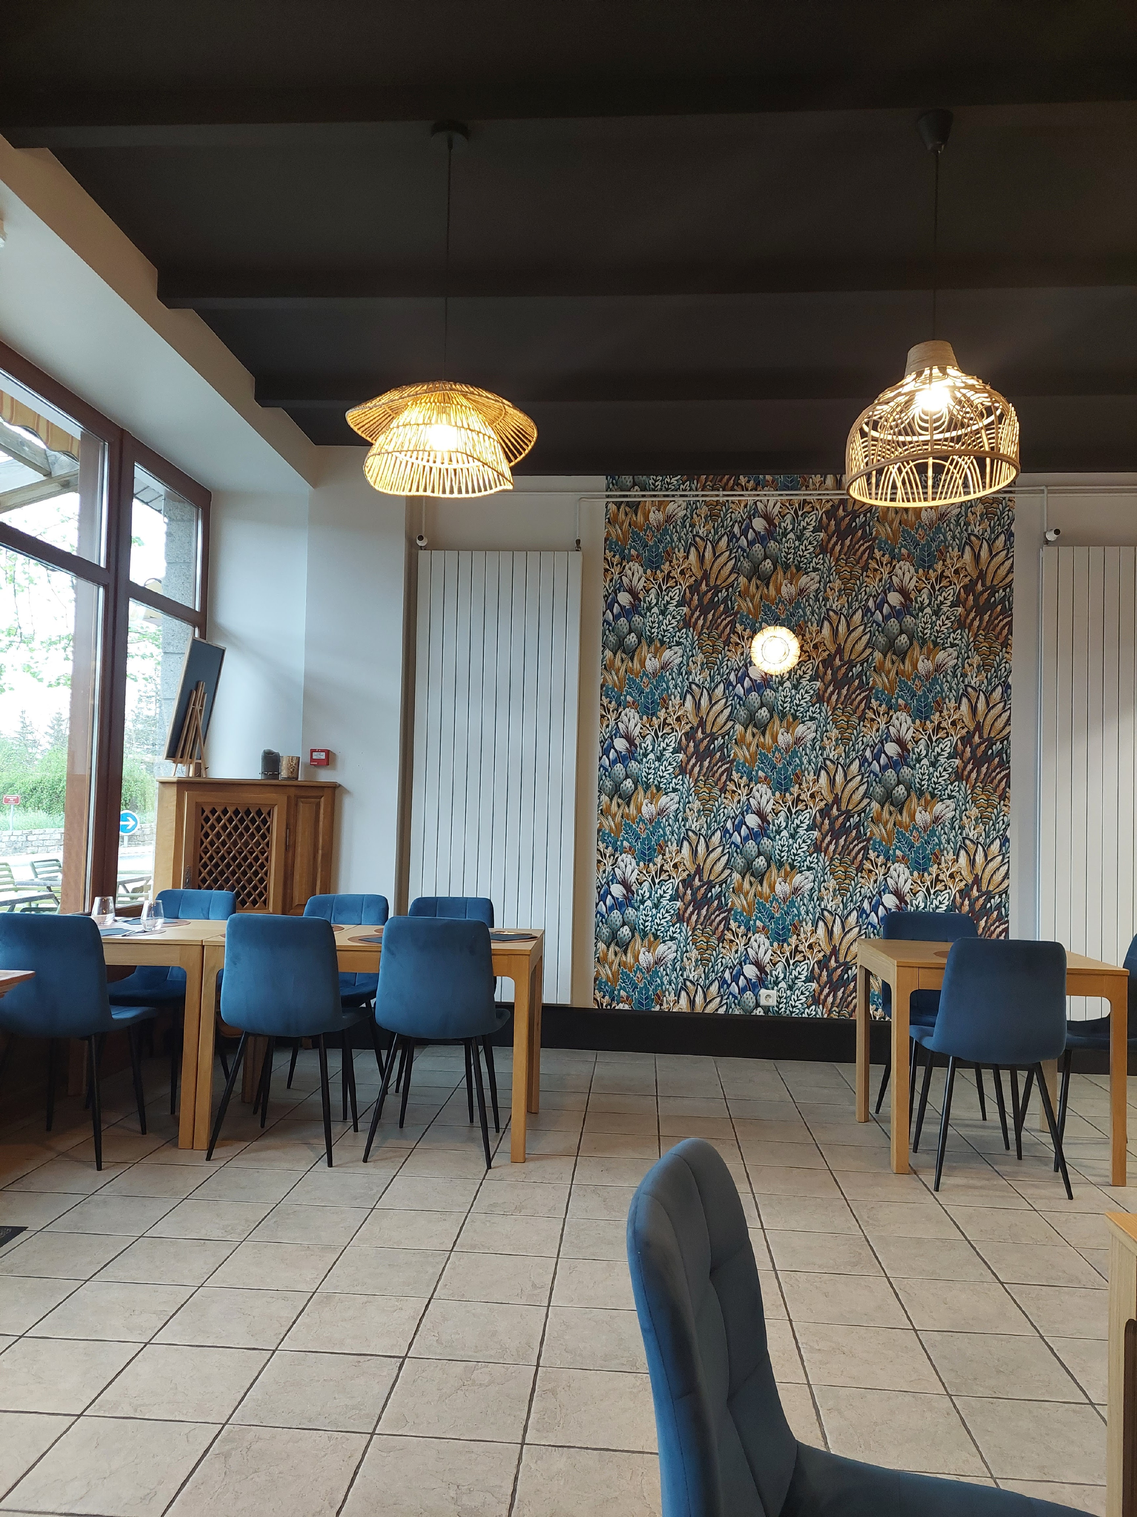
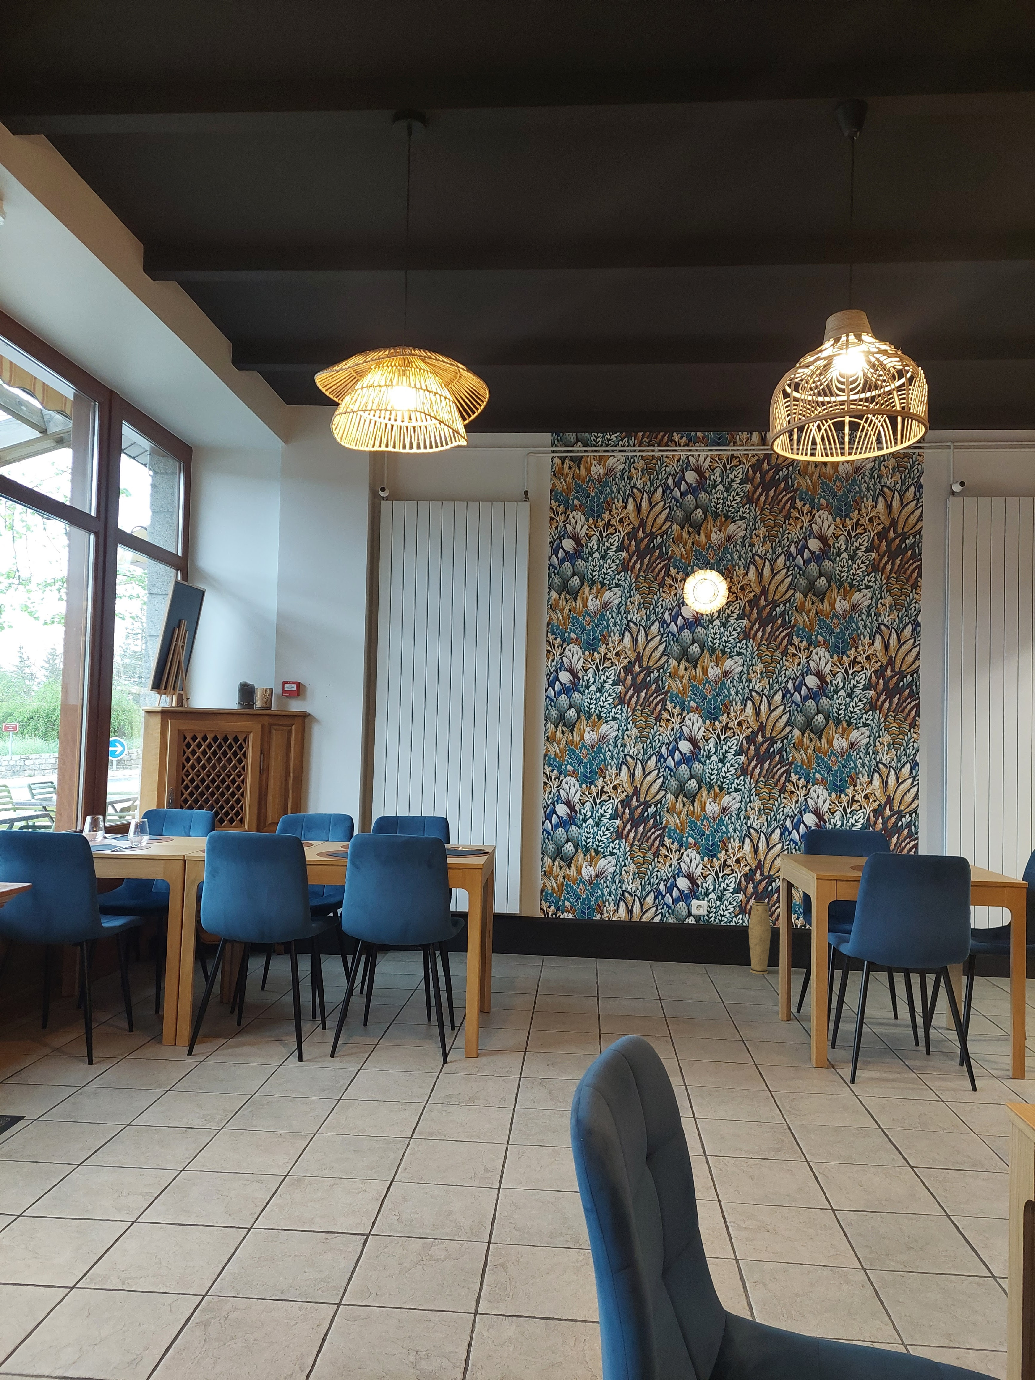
+ vase (760, 937)
